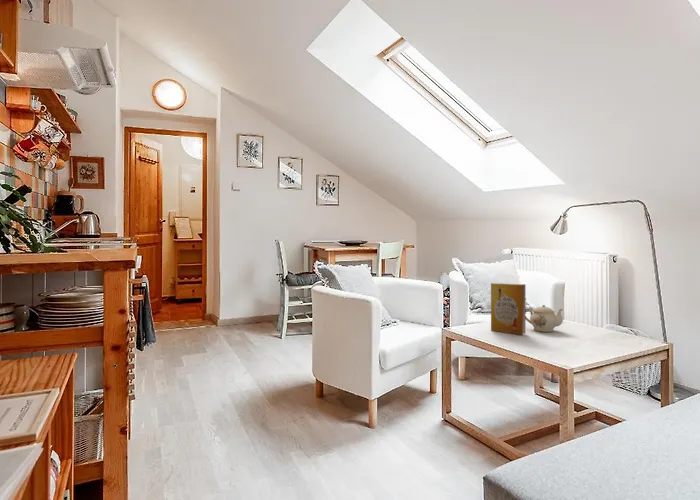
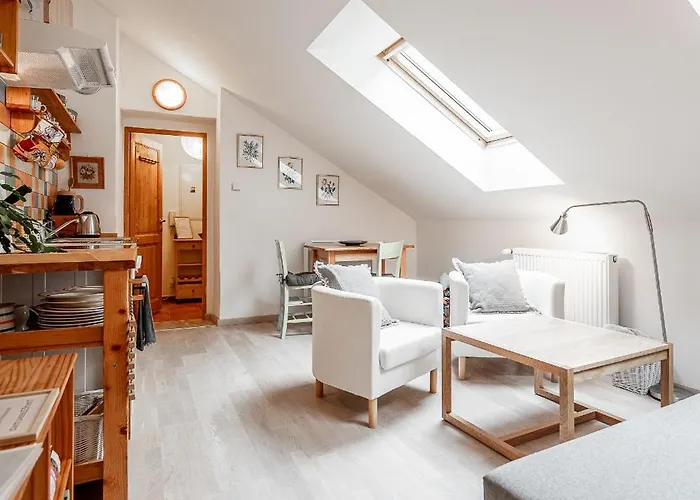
- teapot (542, 317)
- book (507, 307)
